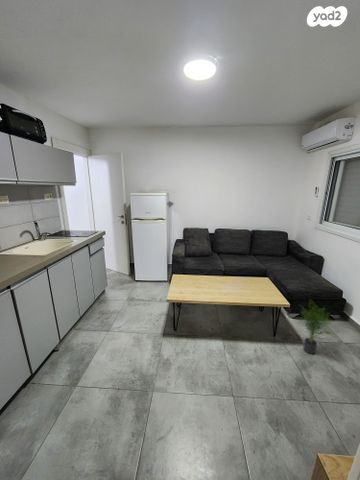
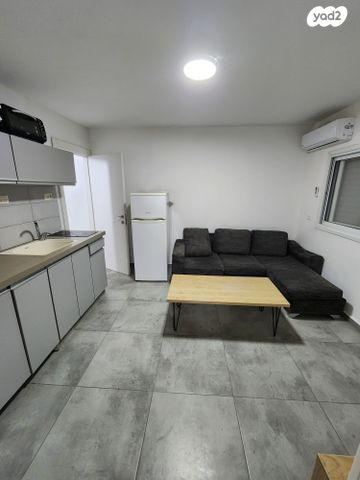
- potted plant (315, 329)
